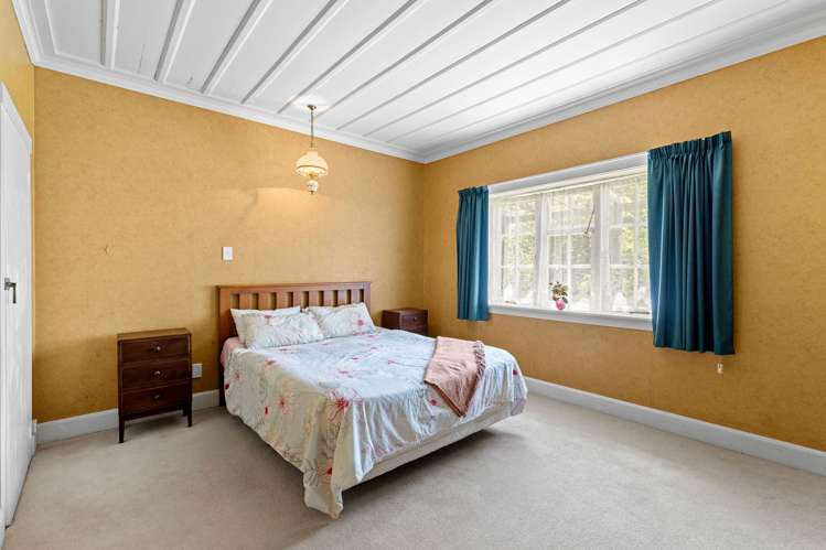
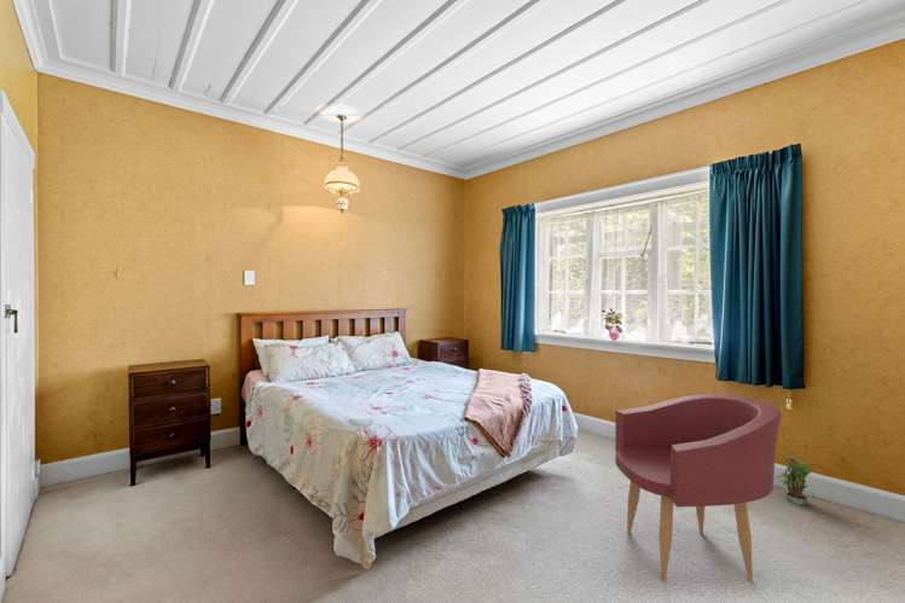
+ armchair (694, 477)
+ potted plant (793, 477)
